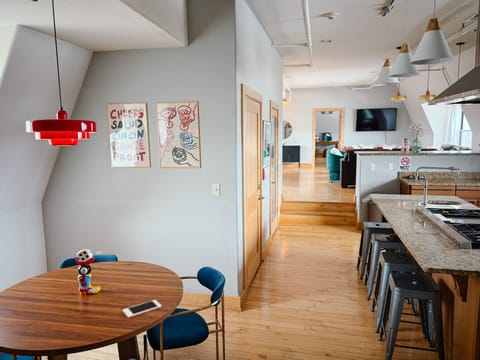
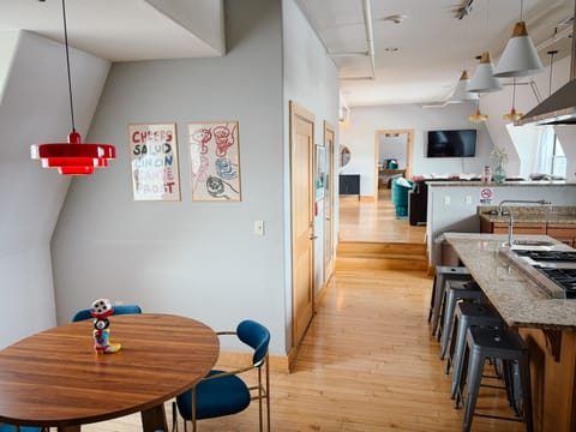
- cell phone (142, 308)
